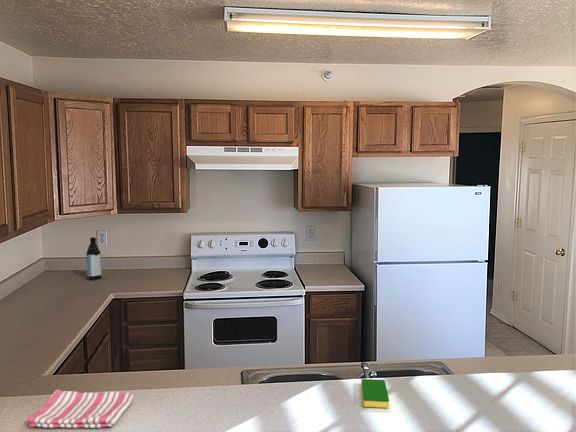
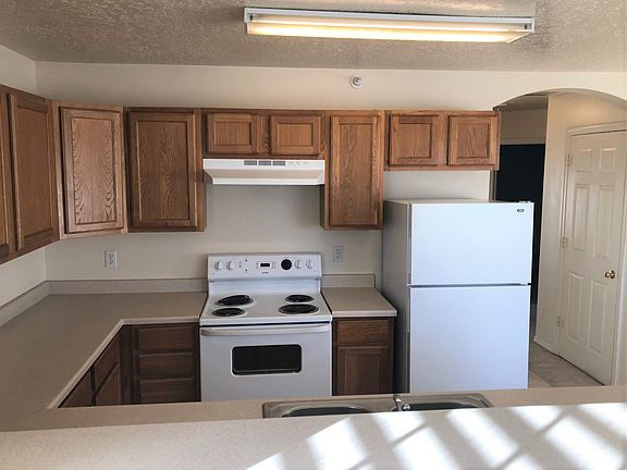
- dish sponge (374, 392)
- water bottle (93, 258)
- dish towel (83, 407)
